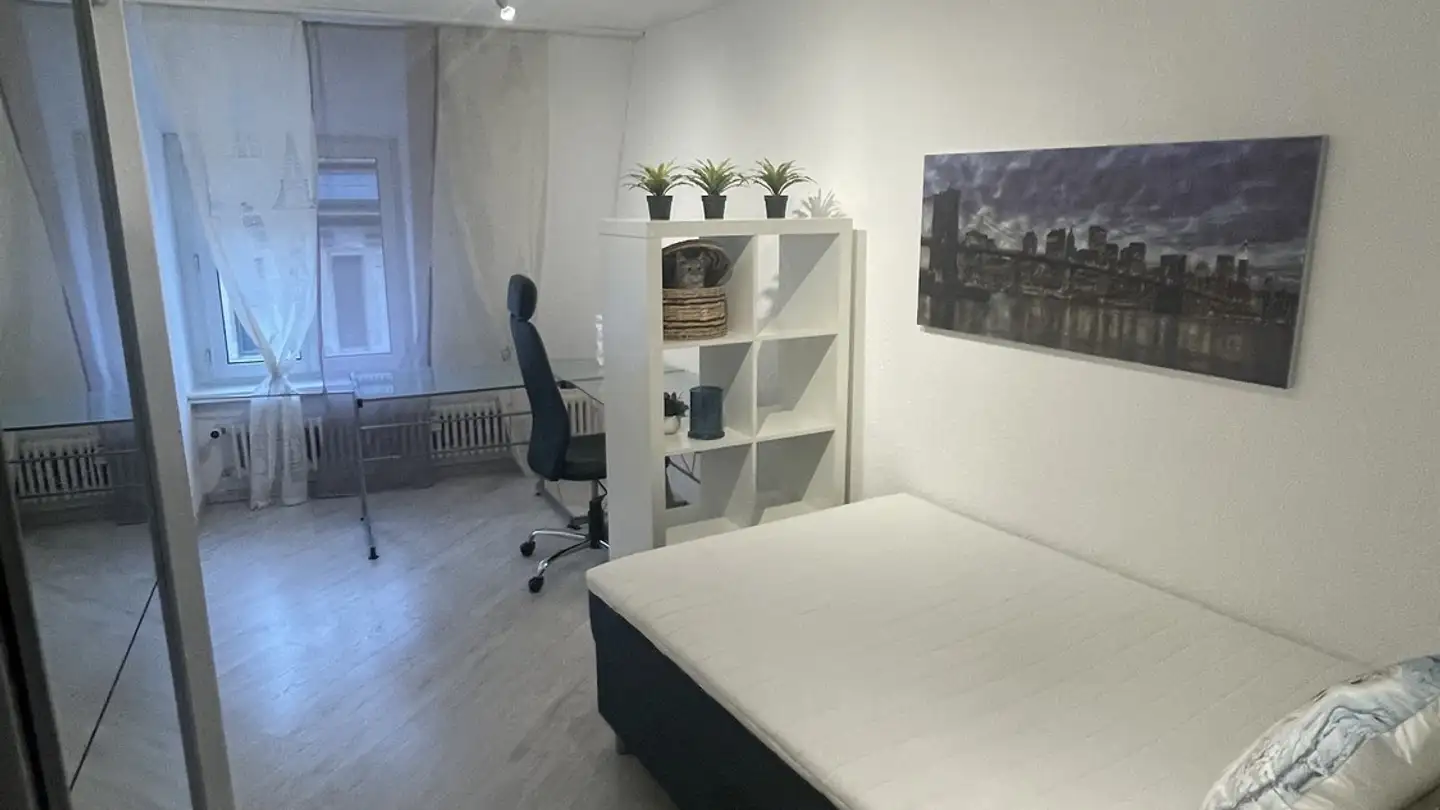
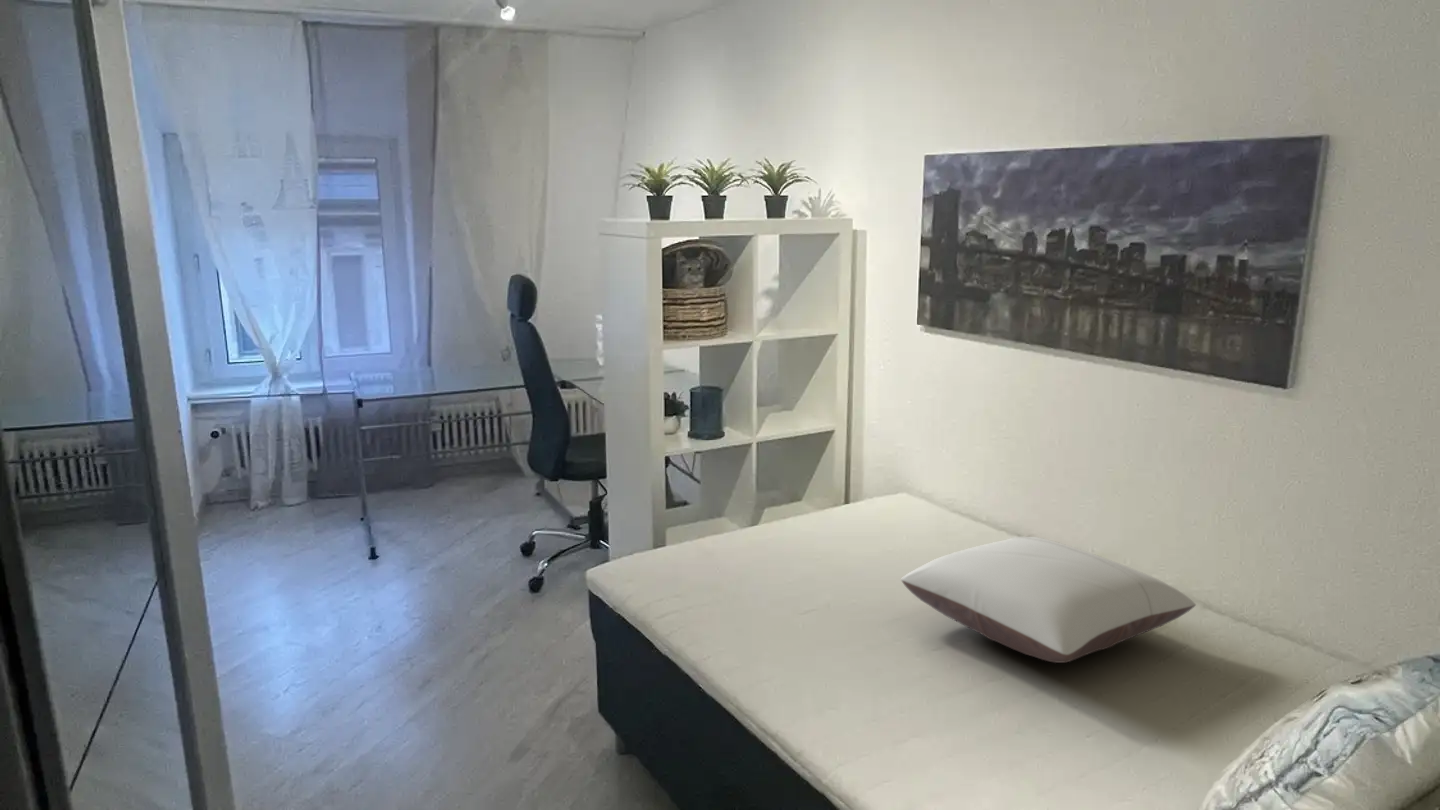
+ pillow (1043, 594)
